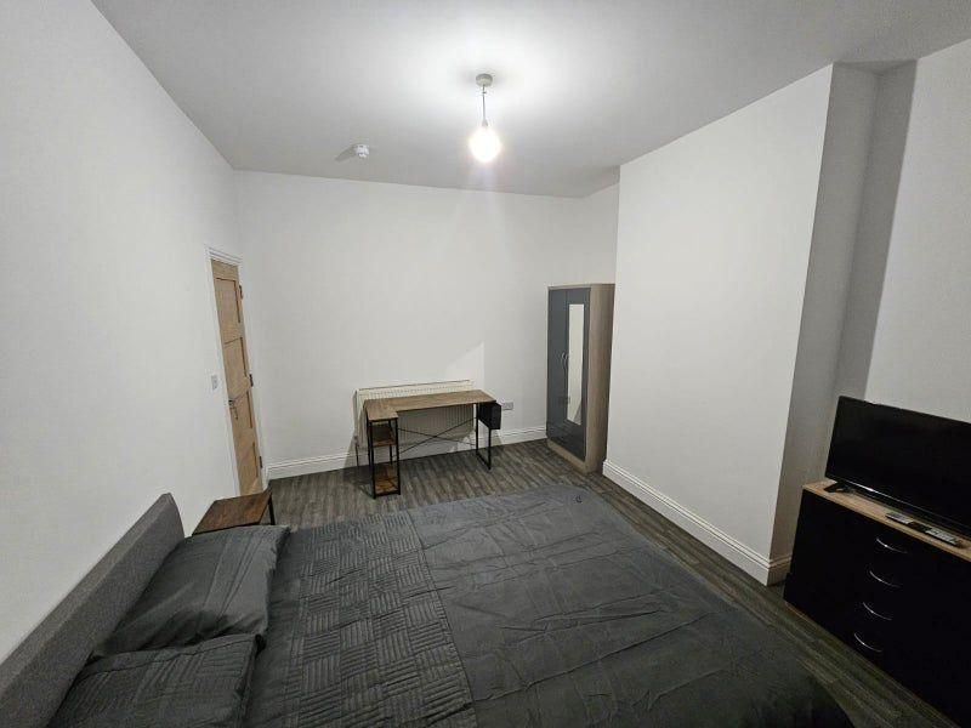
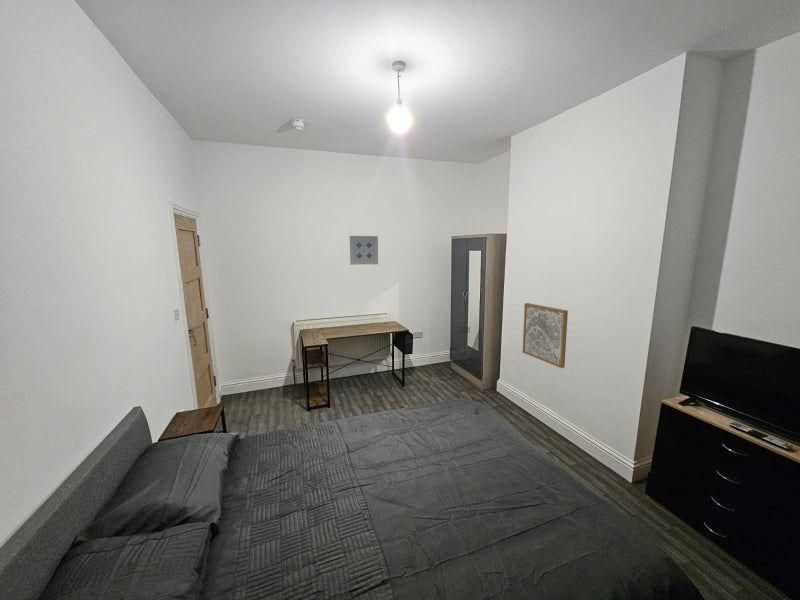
+ wall art (364, 250)
+ wall art (543, 333)
